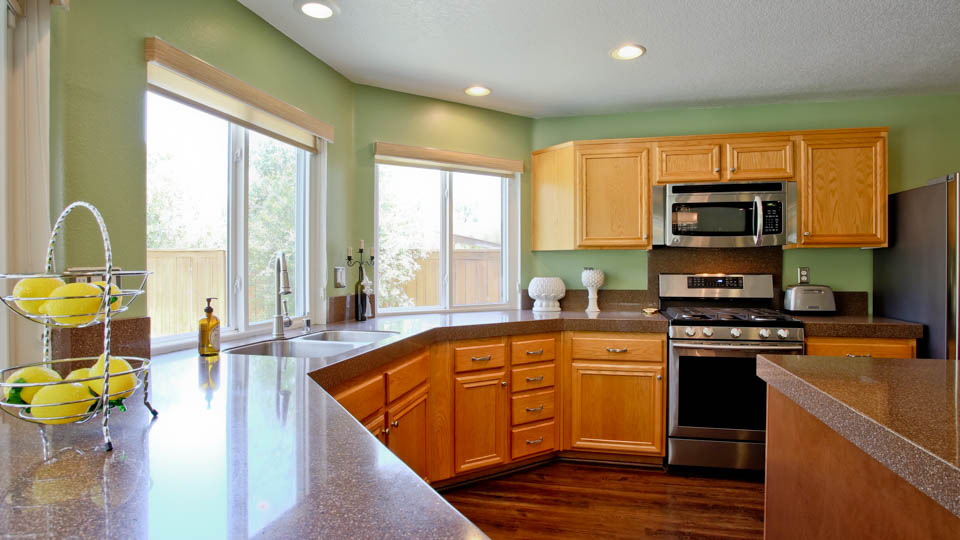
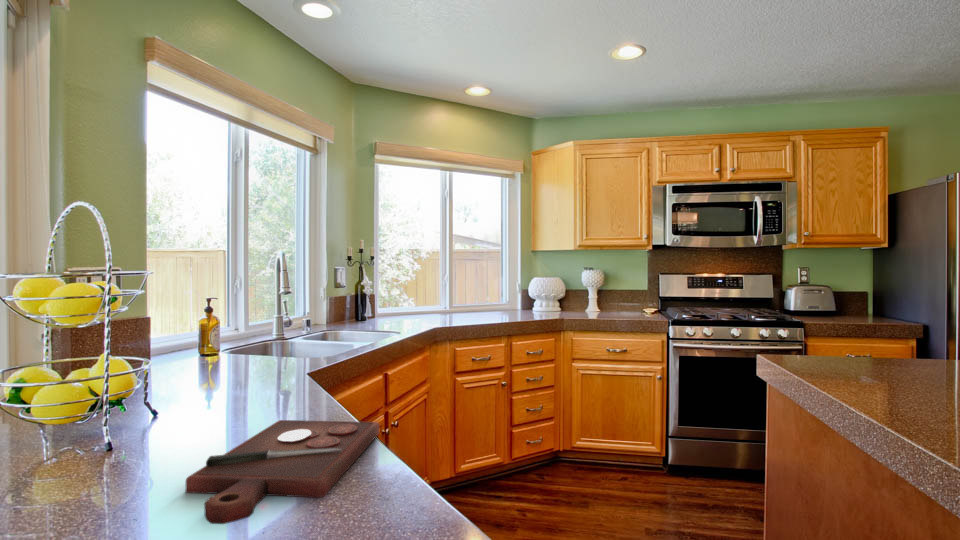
+ cutting board (297, 452)
